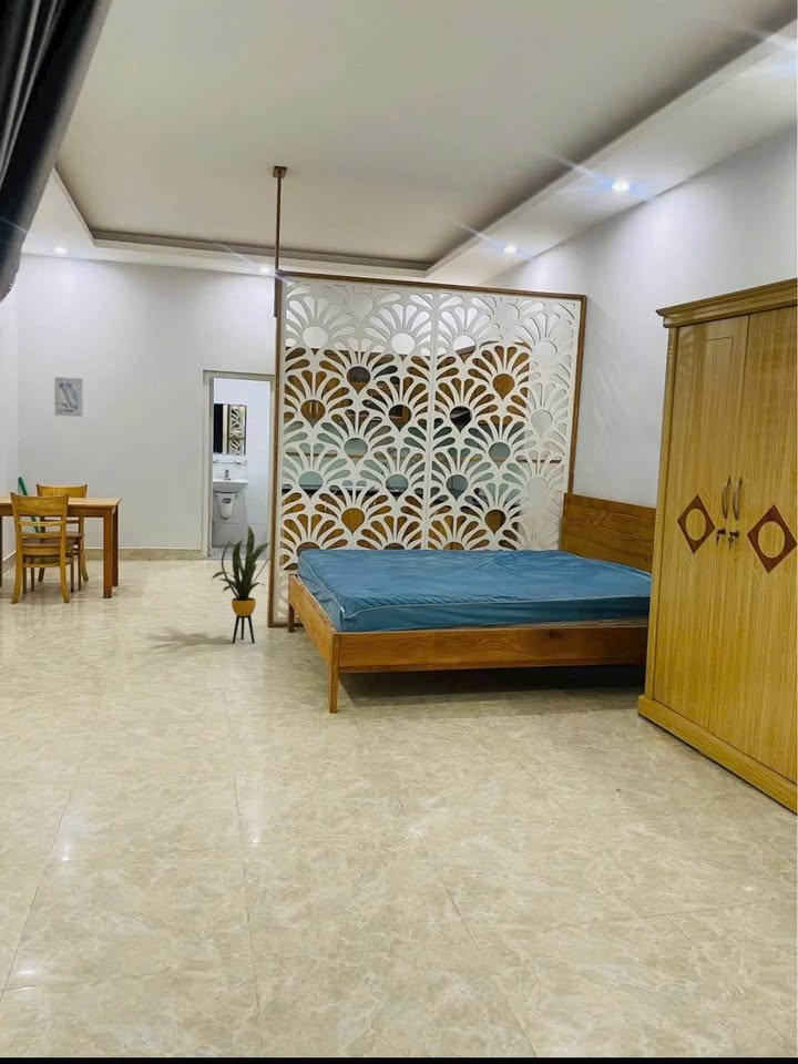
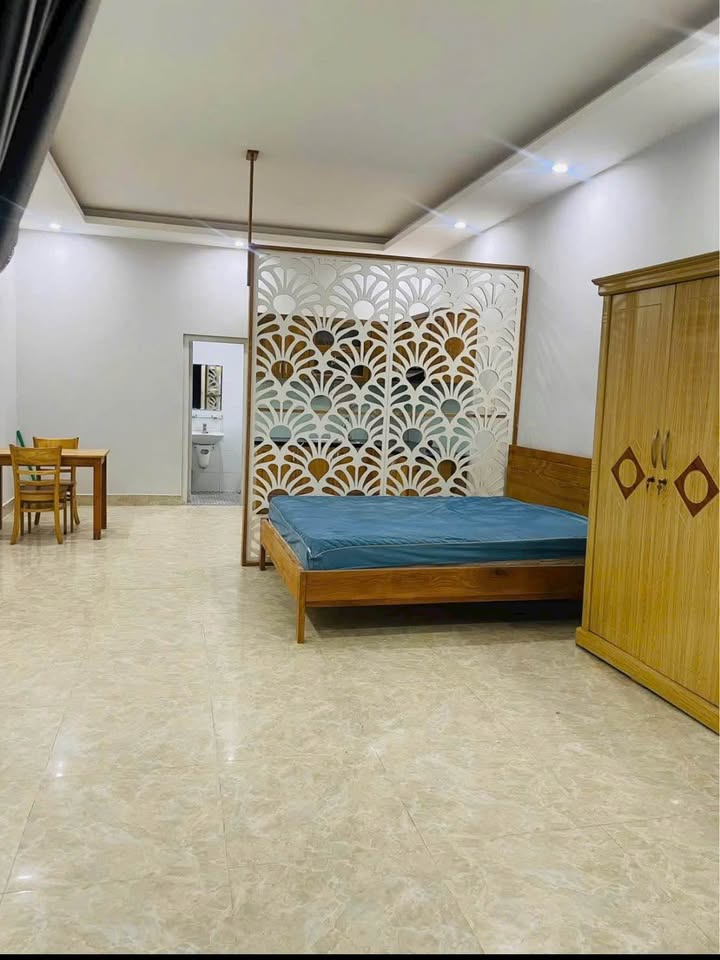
- wall art (69, 397)
- house plant (248, 585)
